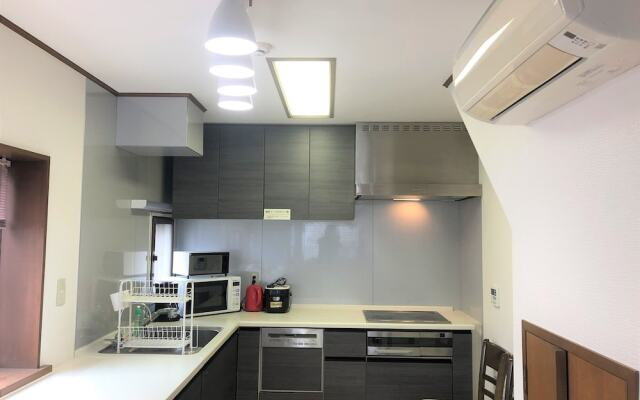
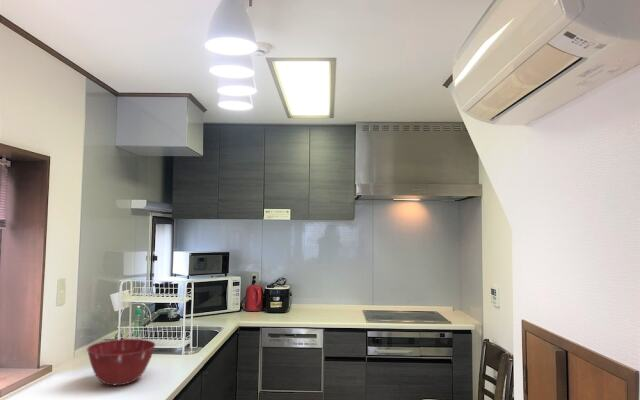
+ mixing bowl (121, 363)
